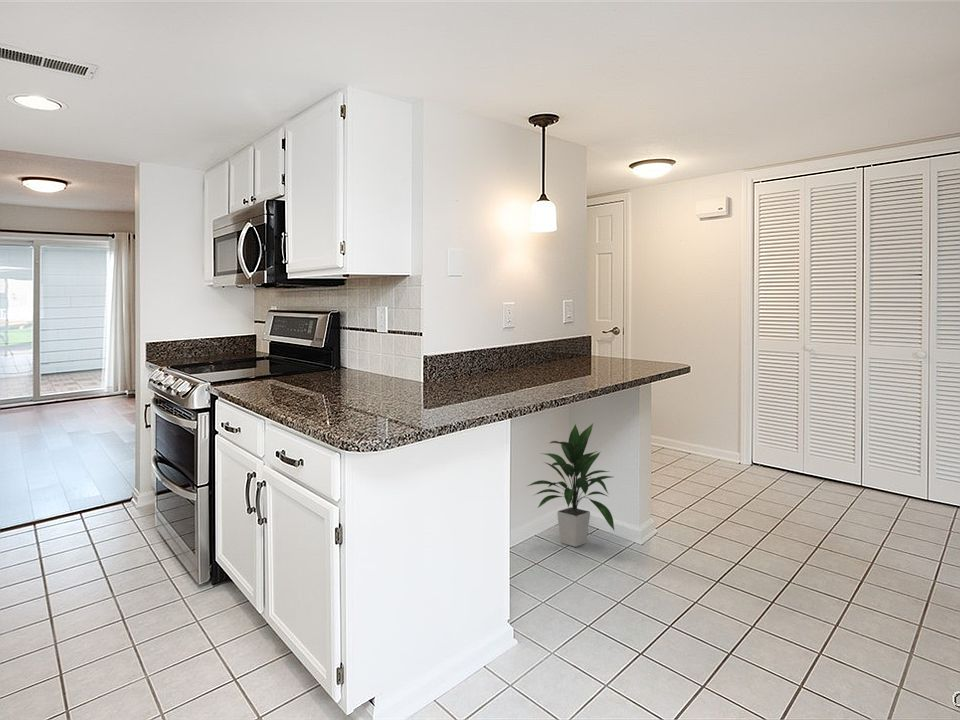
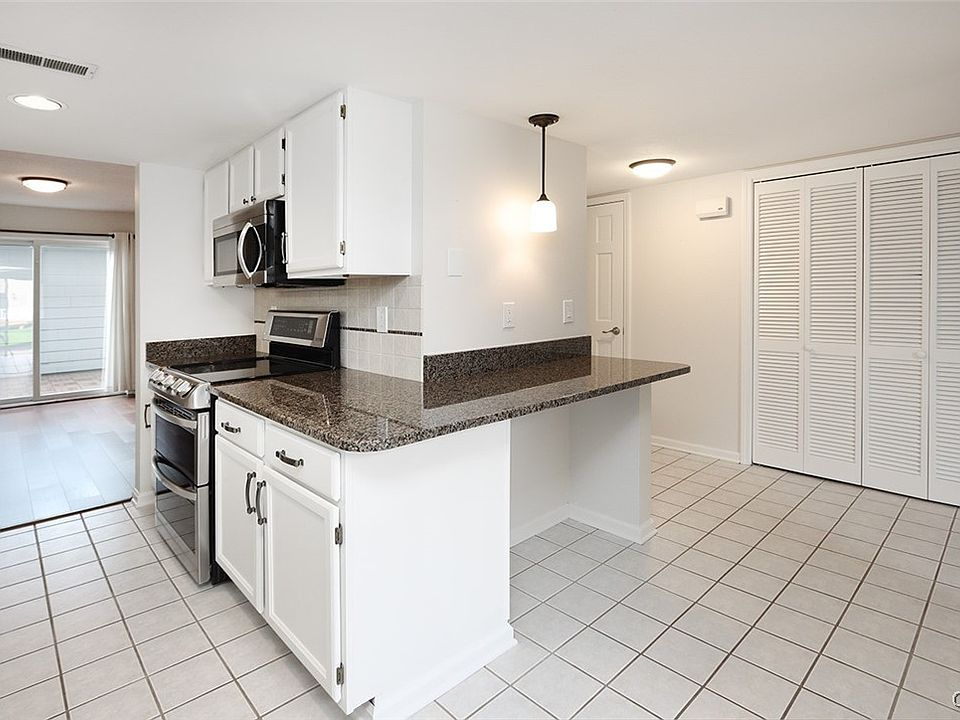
- indoor plant (575, 484)
